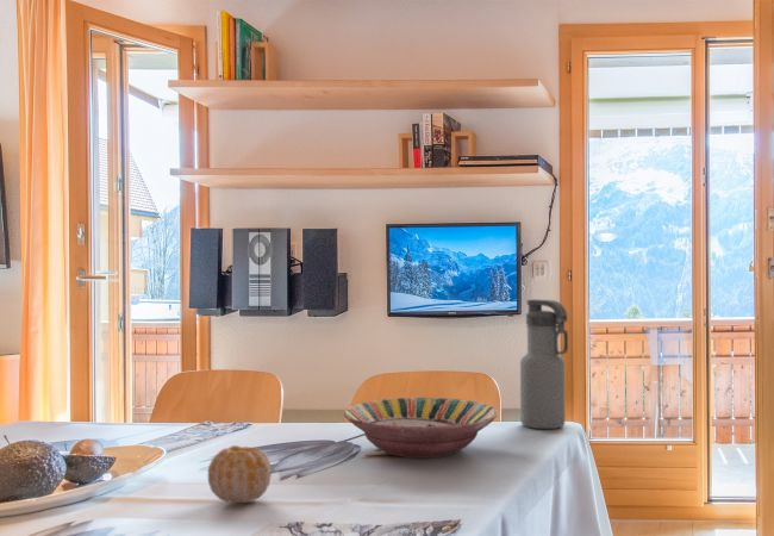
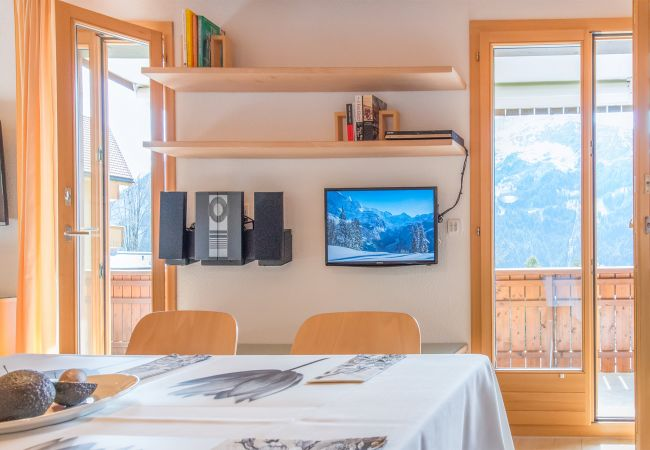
- water bottle (543, 362)
- fruit (239, 474)
- serving bowl (420, 429)
